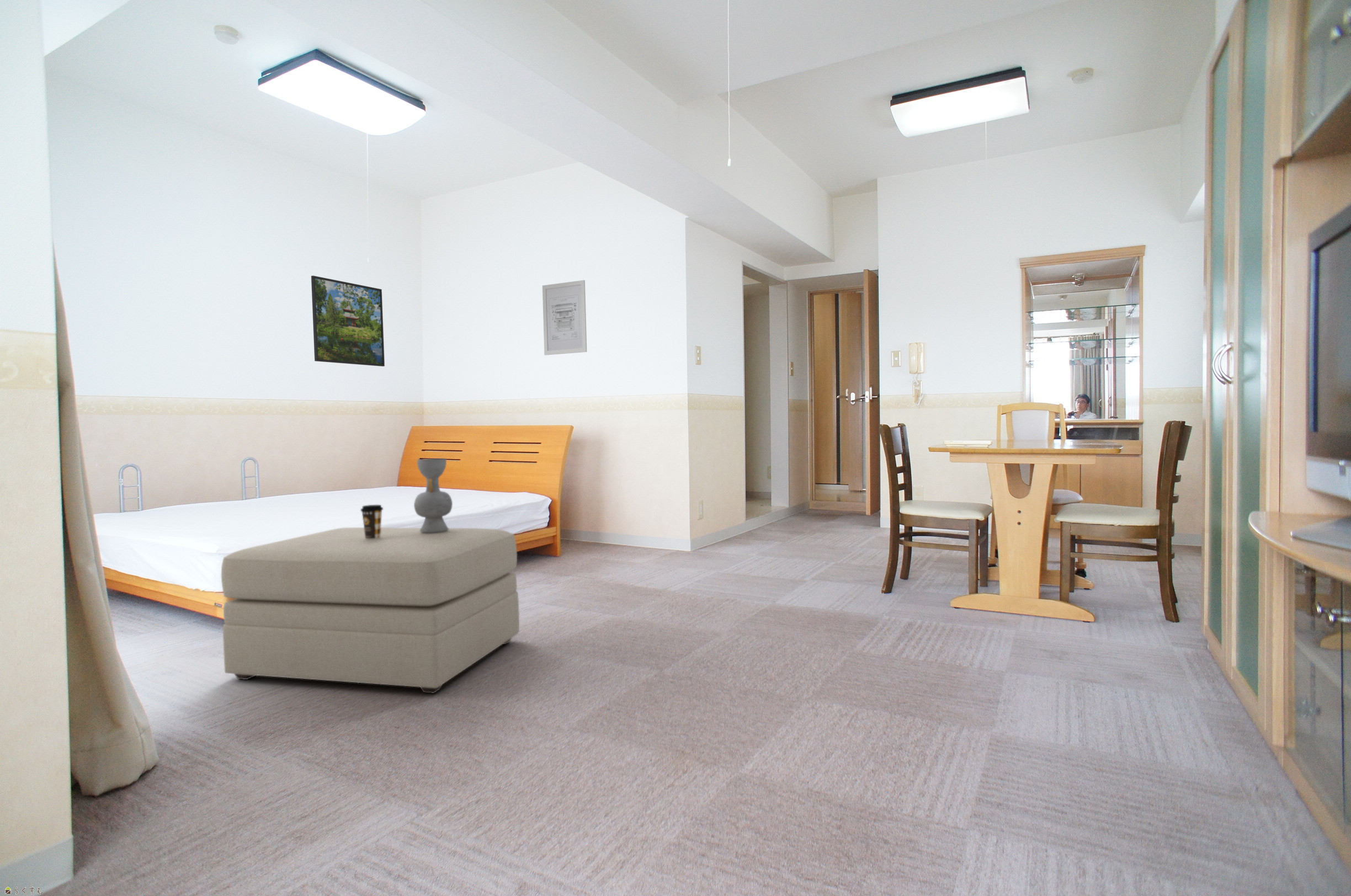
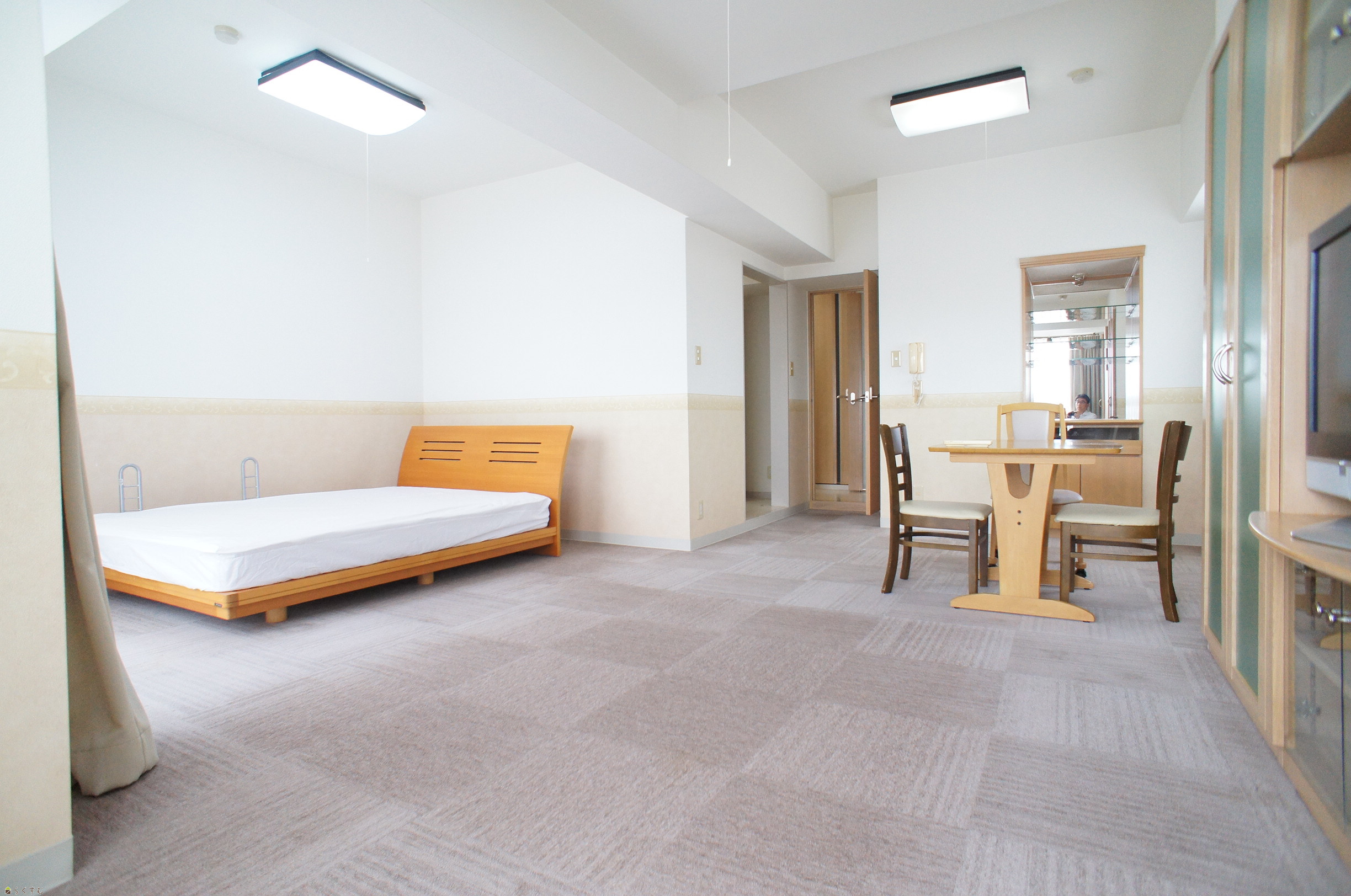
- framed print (349, 323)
- coffee cup (372, 521)
- decorative vase (433, 495)
- ottoman (381, 597)
- wall art (564, 318)
